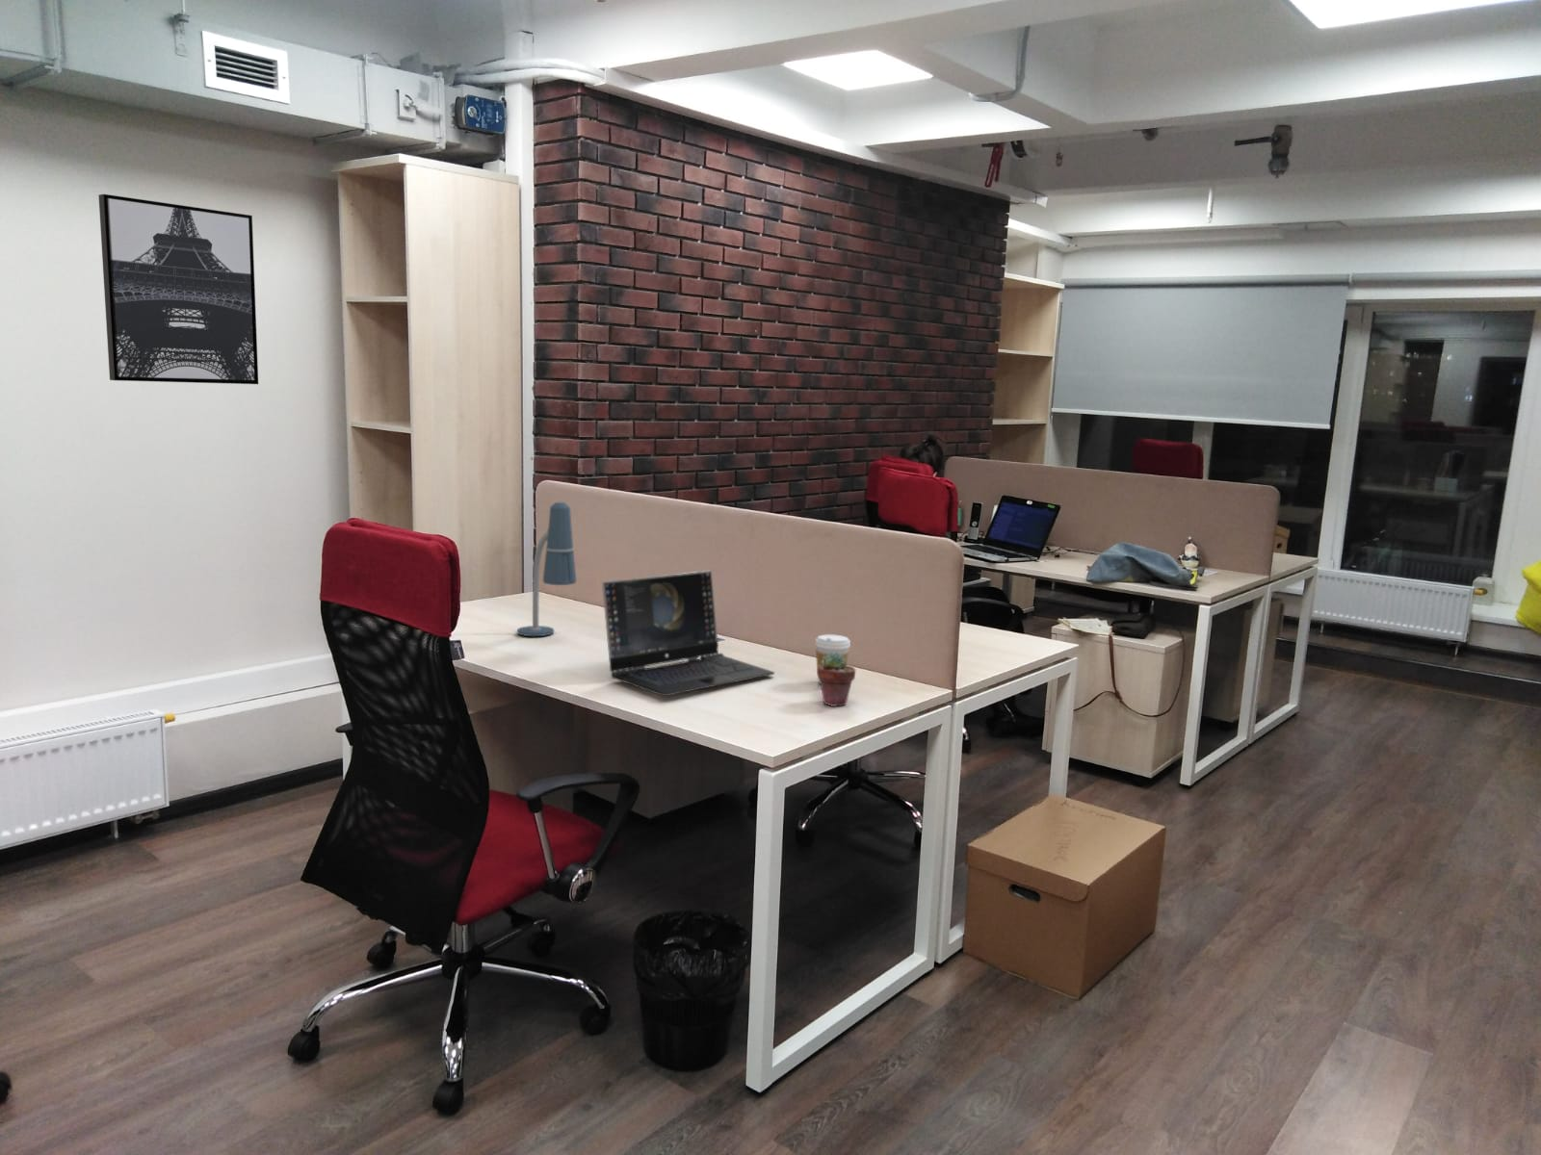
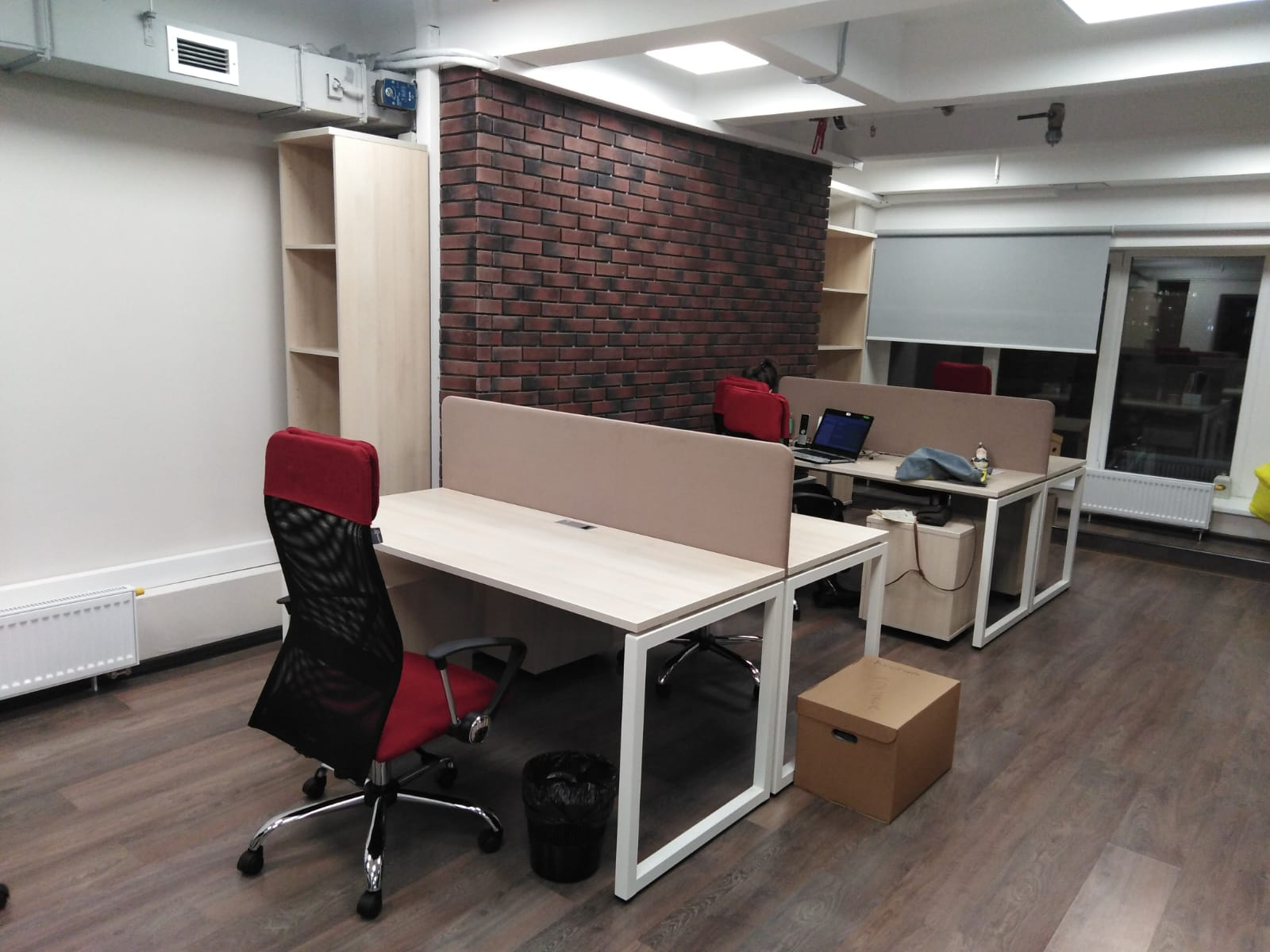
- wall art (183, 295)
- potted succulent (835, 678)
- laptop (689, 631)
- coffee cup (828, 654)
- desk lamp (546, 569)
